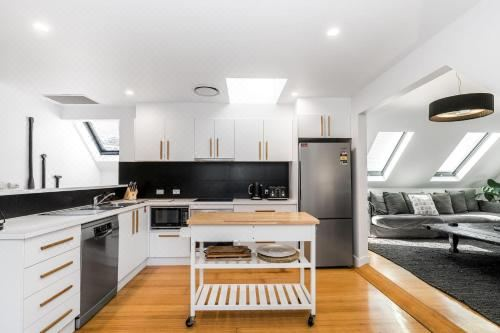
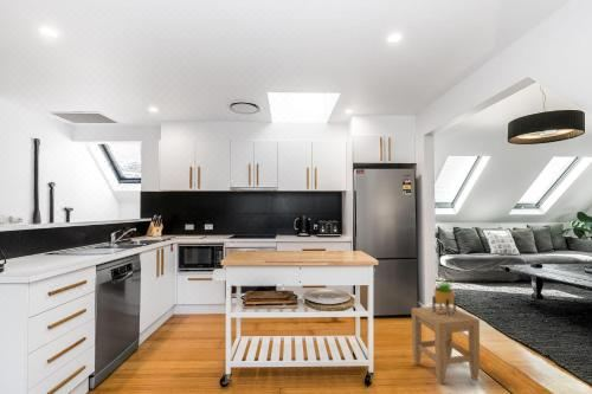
+ potted plant (444, 292)
+ stool (444, 342)
